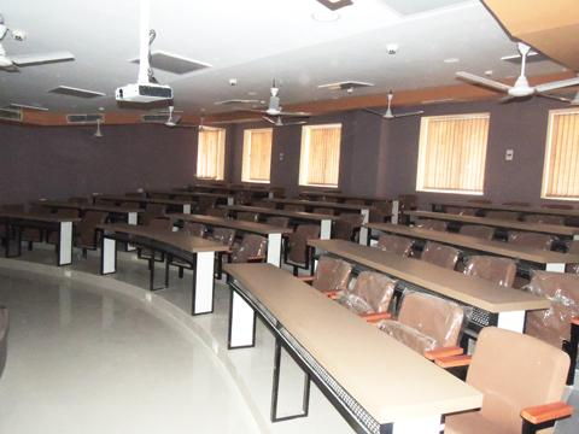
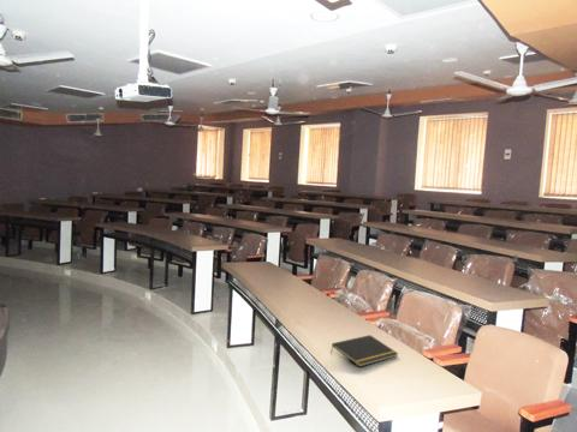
+ notepad (364, 349)
